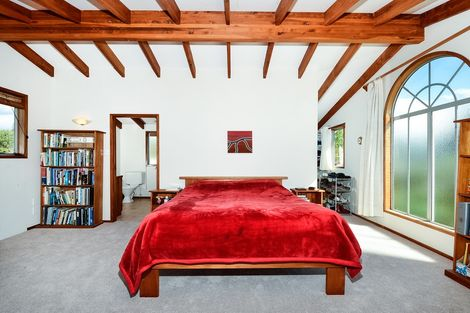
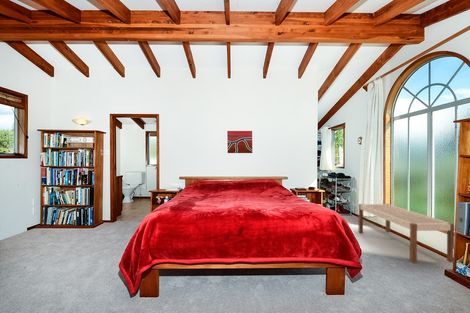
+ bench (400, 225)
